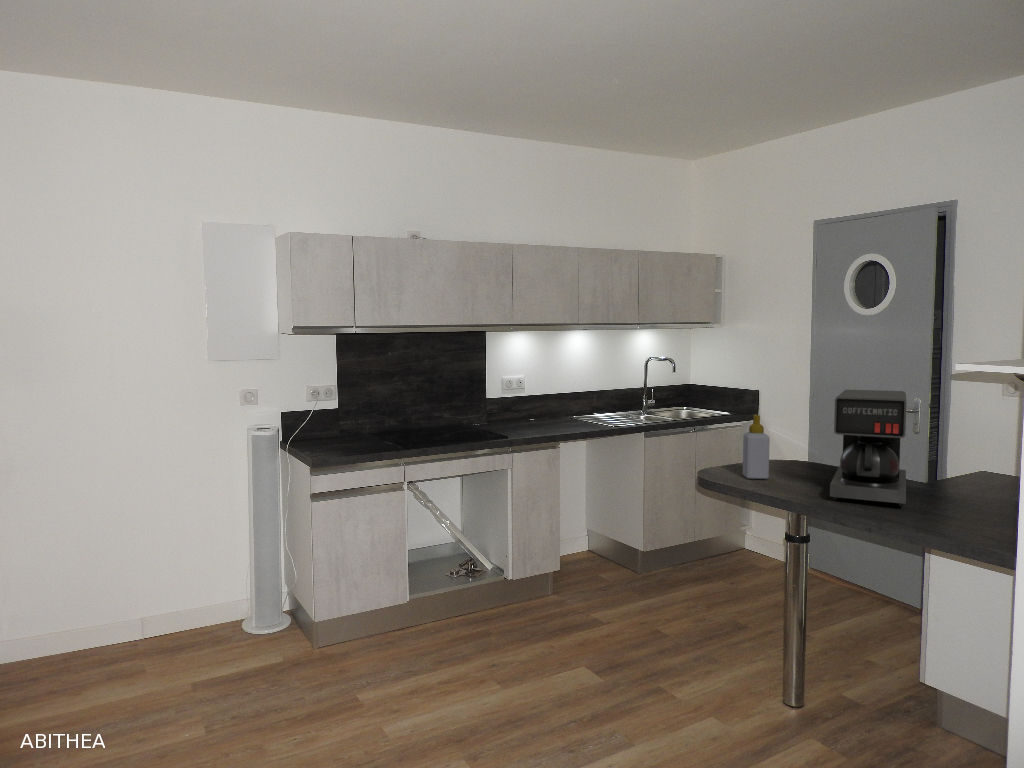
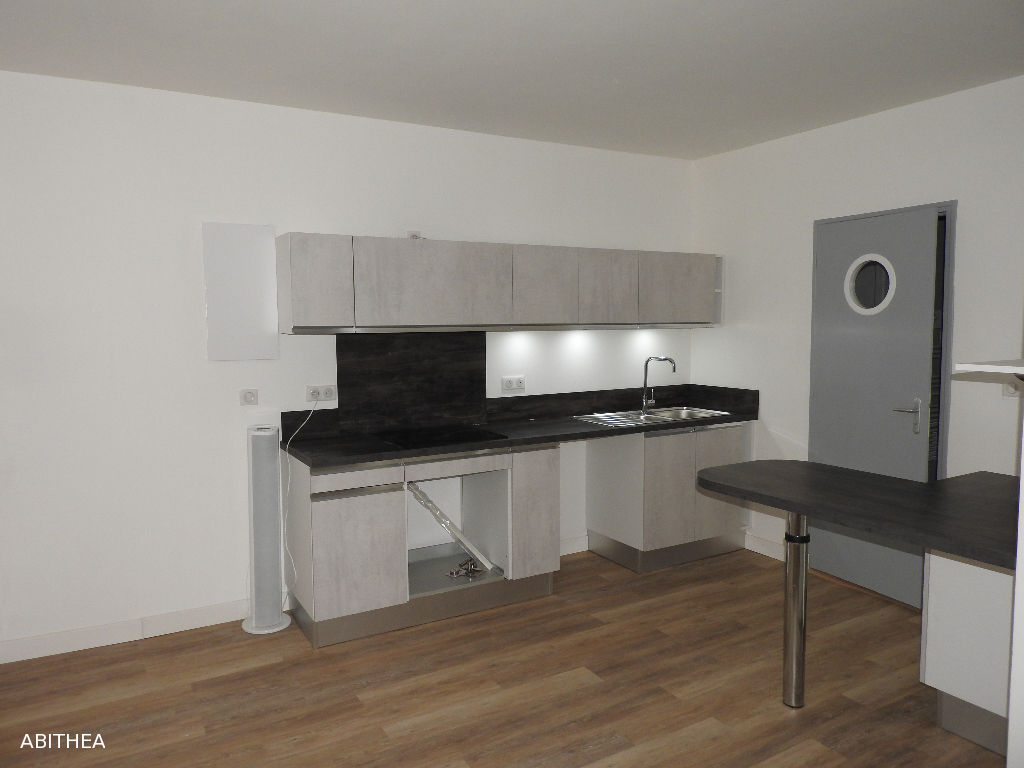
- soap bottle (756, 446)
- coffee maker (870, 443)
